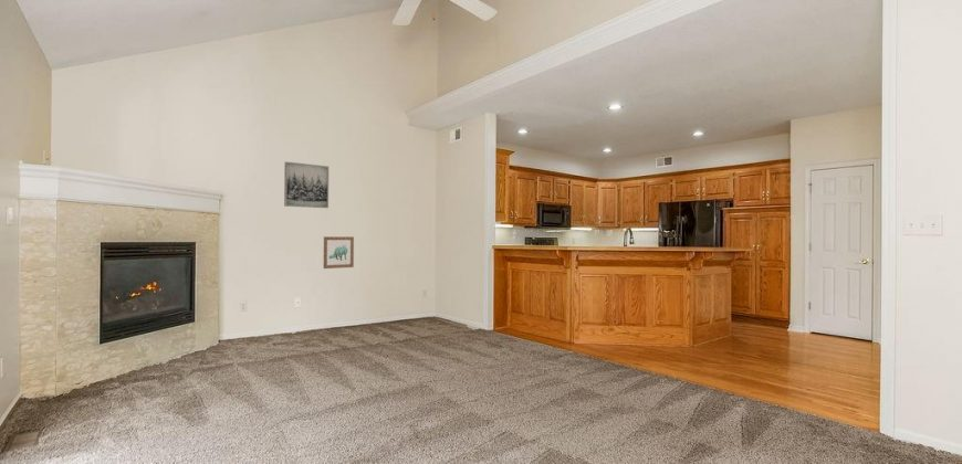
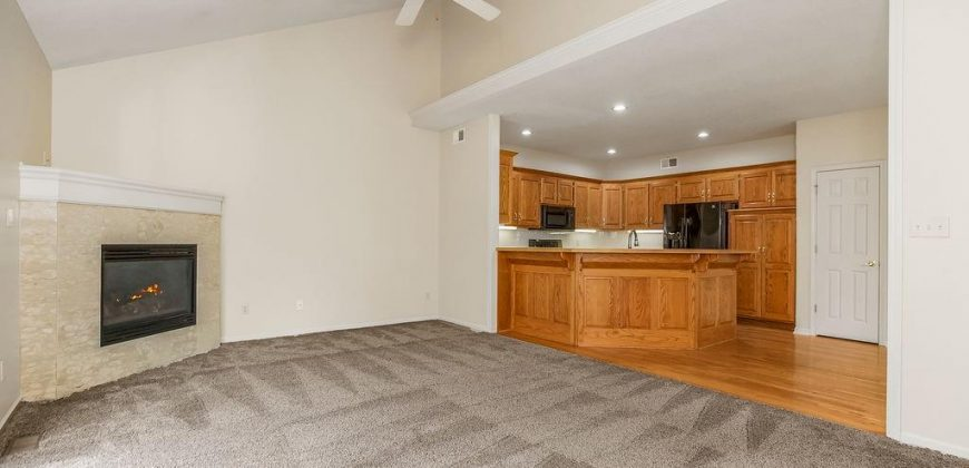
- wall art (306, 186)
- wall art (338, 252)
